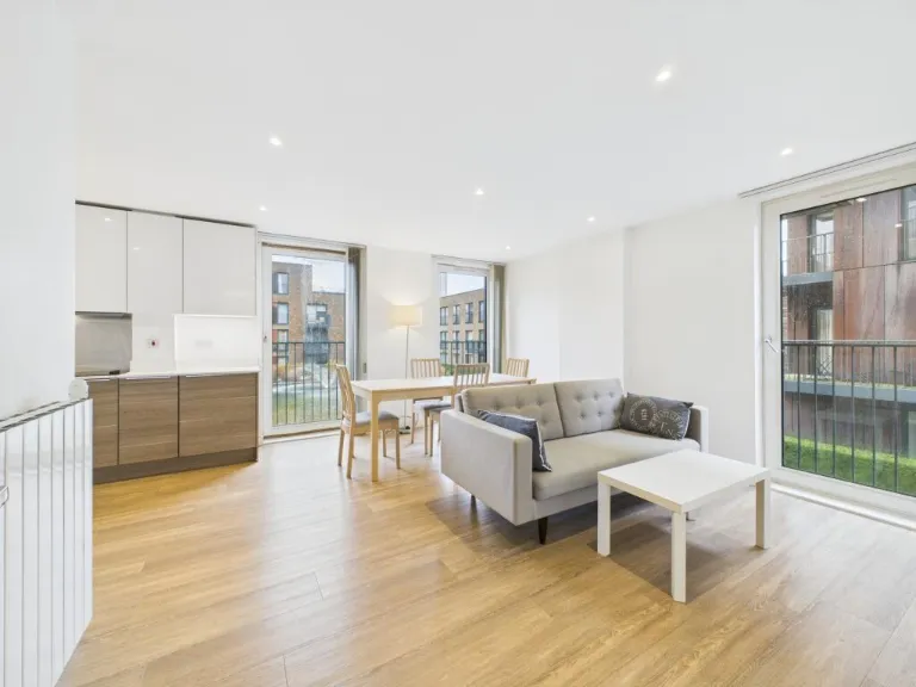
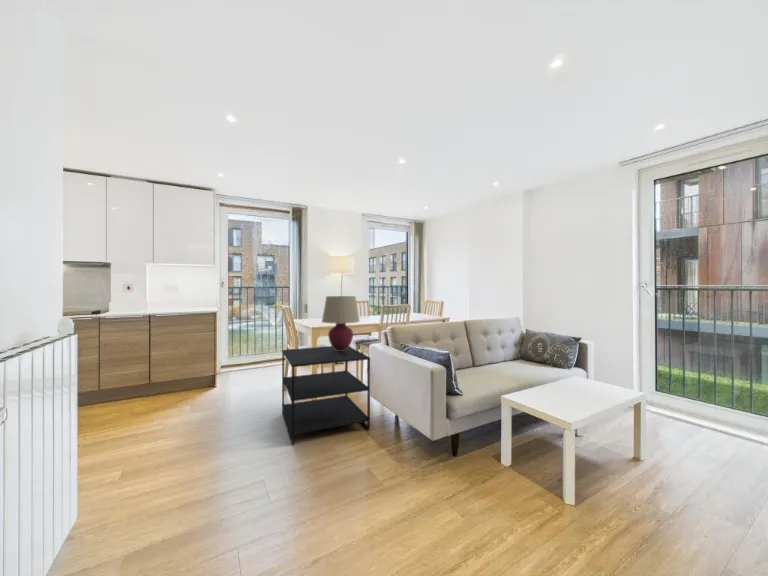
+ side table (323, 387)
+ table lamp (340, 323)
